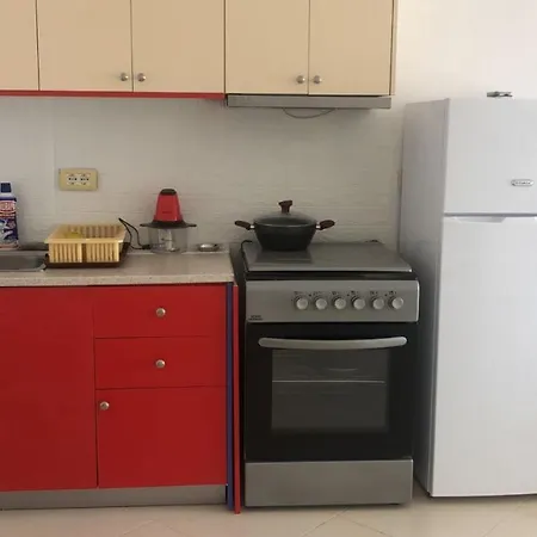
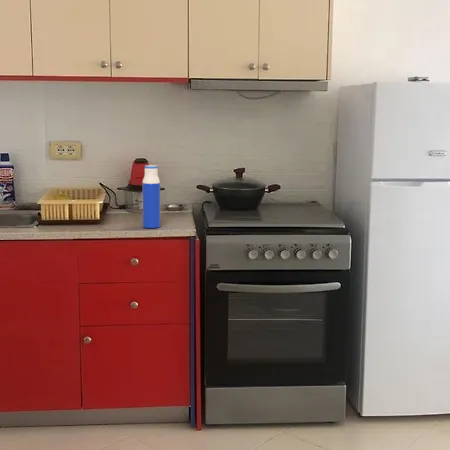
+ water bottle (151, 196)
